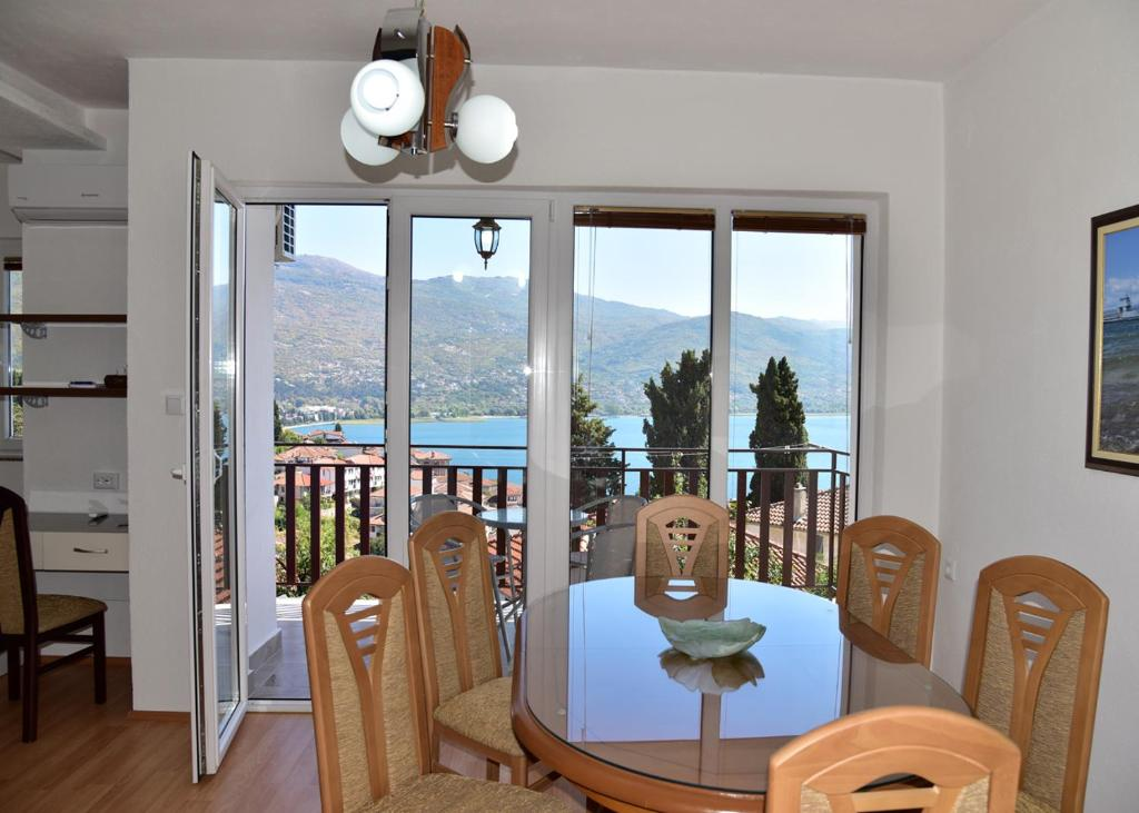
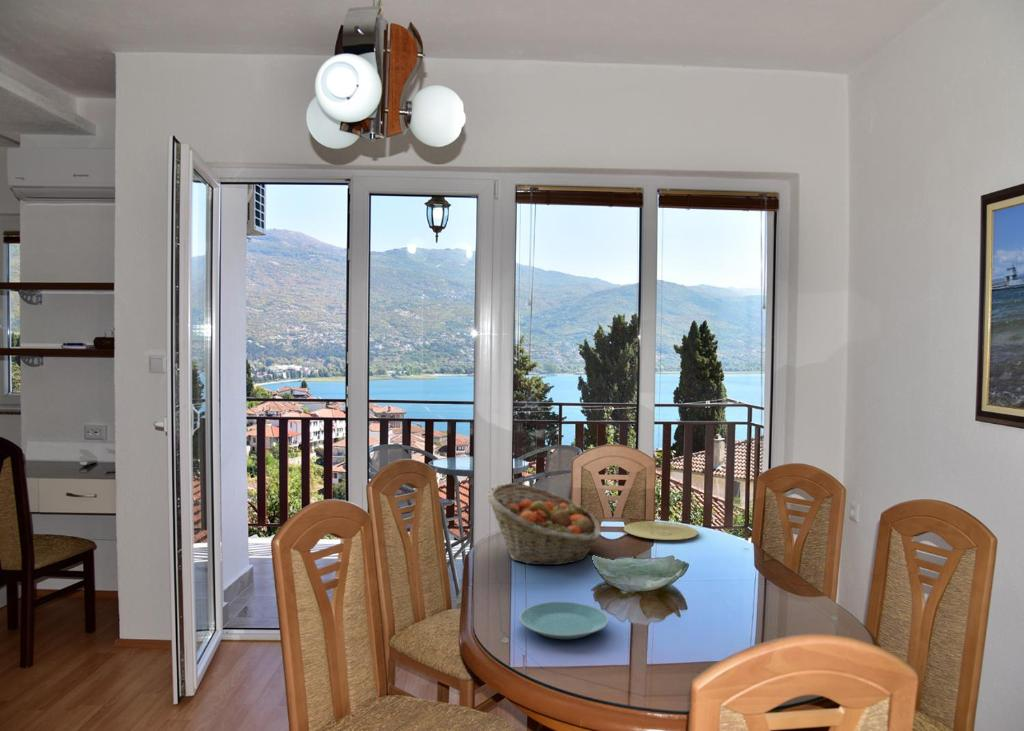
+ fruit basket (543, 520)
+ plate (660, 531)
+ plate (563, 622)
